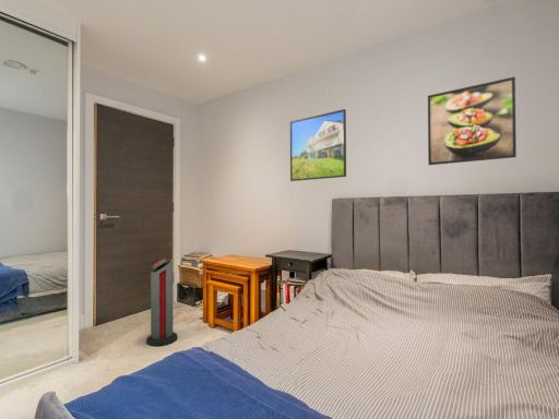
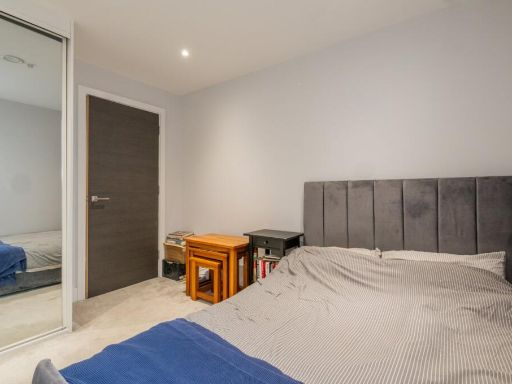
- air purifier (162, 299)
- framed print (468, 123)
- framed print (316, 147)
